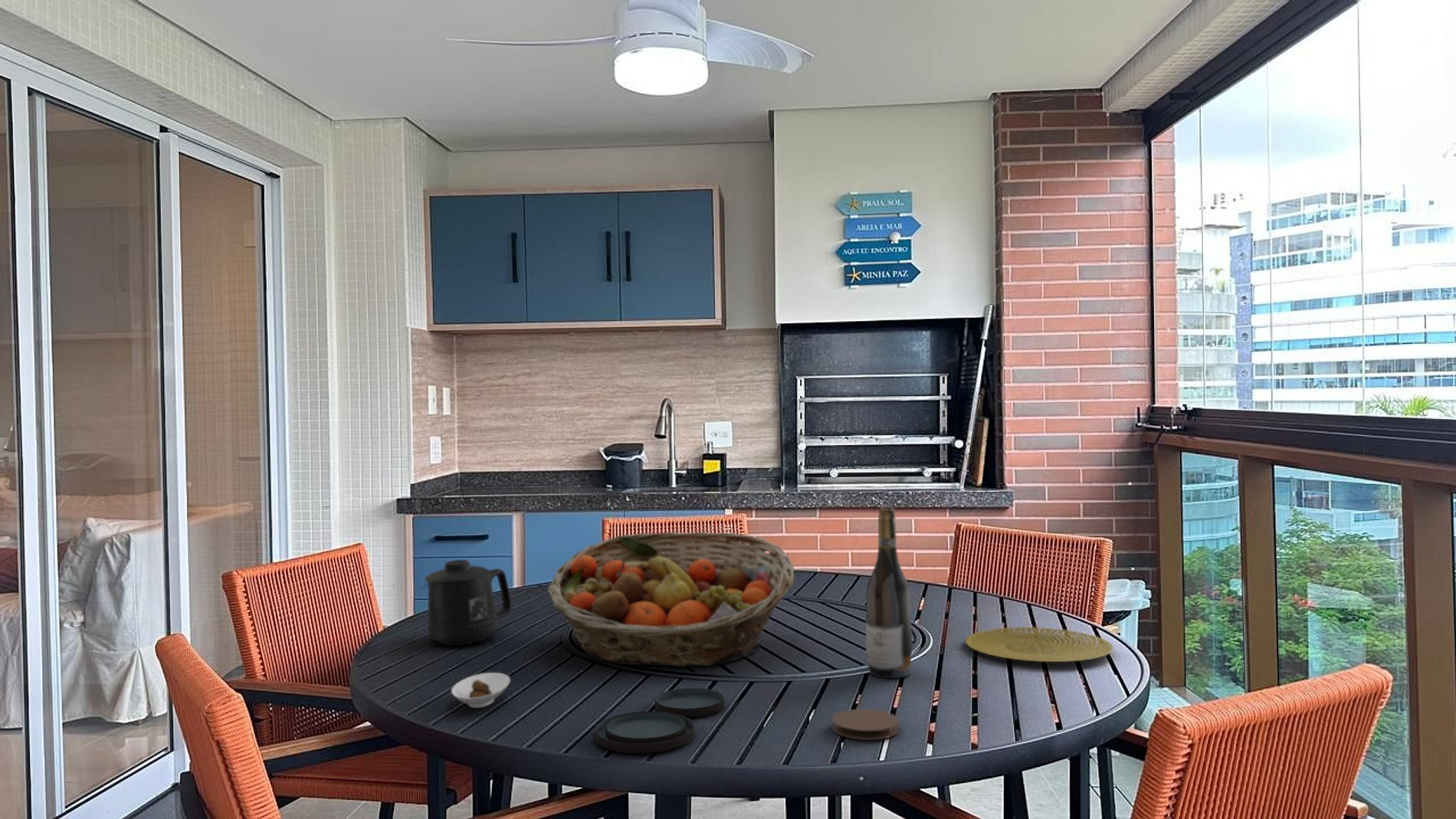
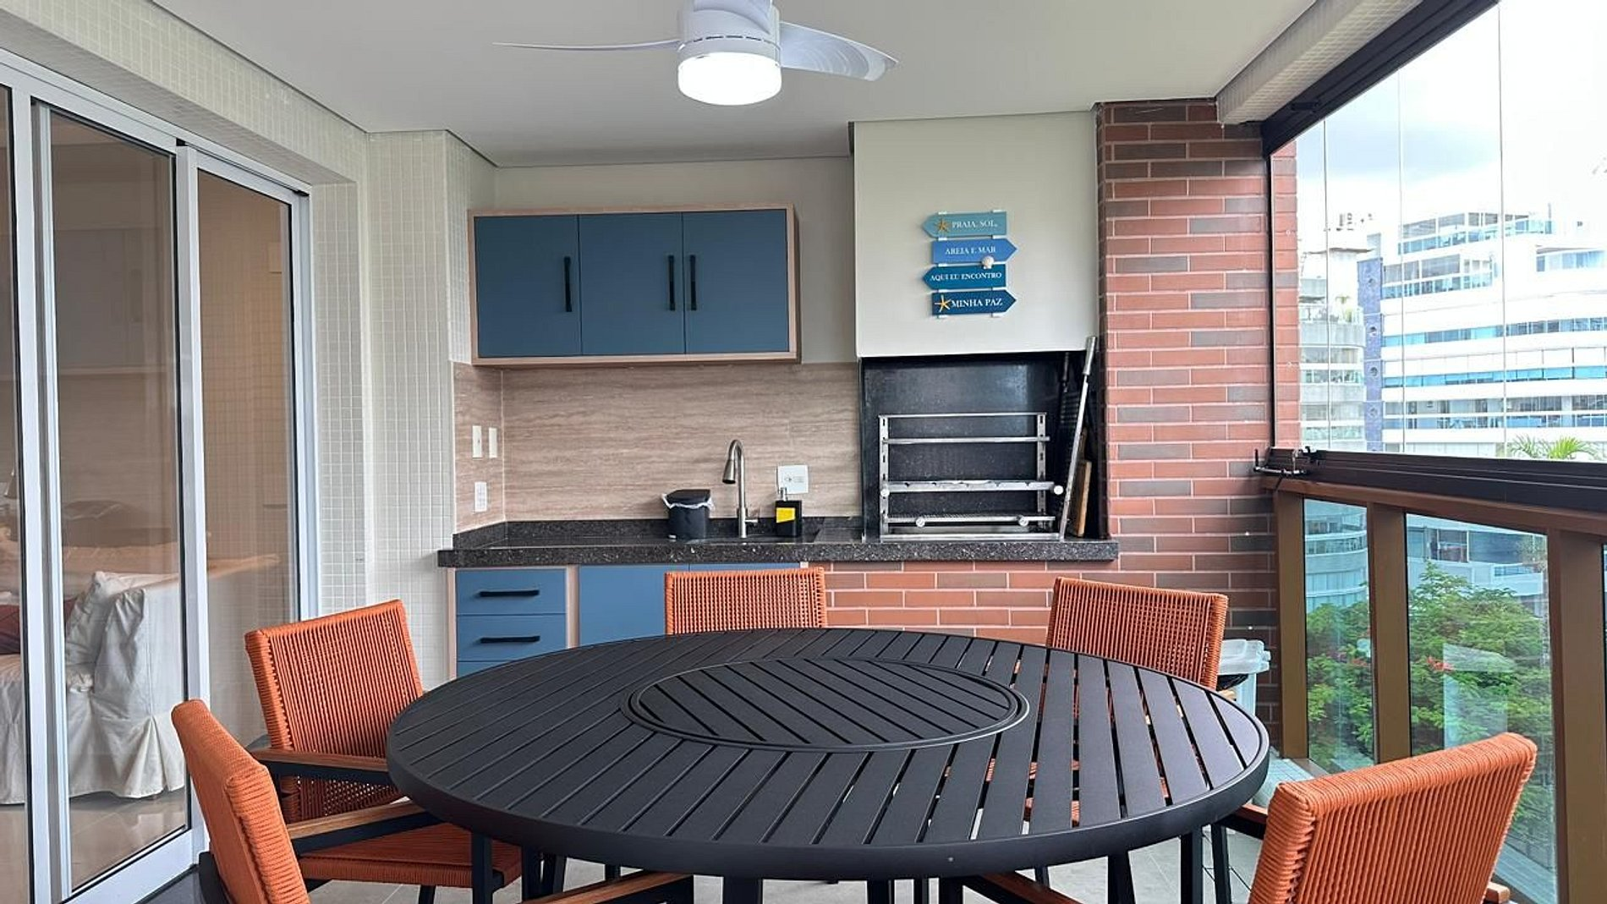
- coaster (865, 724)
- mug (466, 598)
- plate (1038, 645)
- fruit basket (671, 595)
- wine bottle (887, 589)
- plate (661, 717)
- saucer (481, 691)
